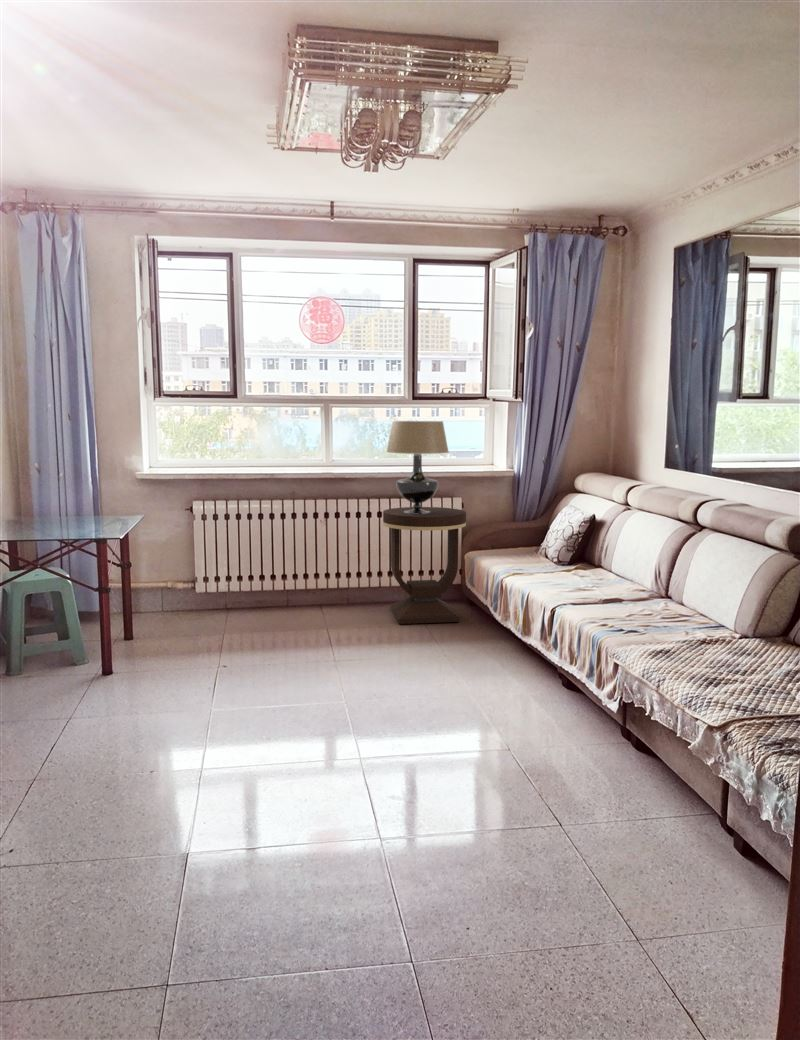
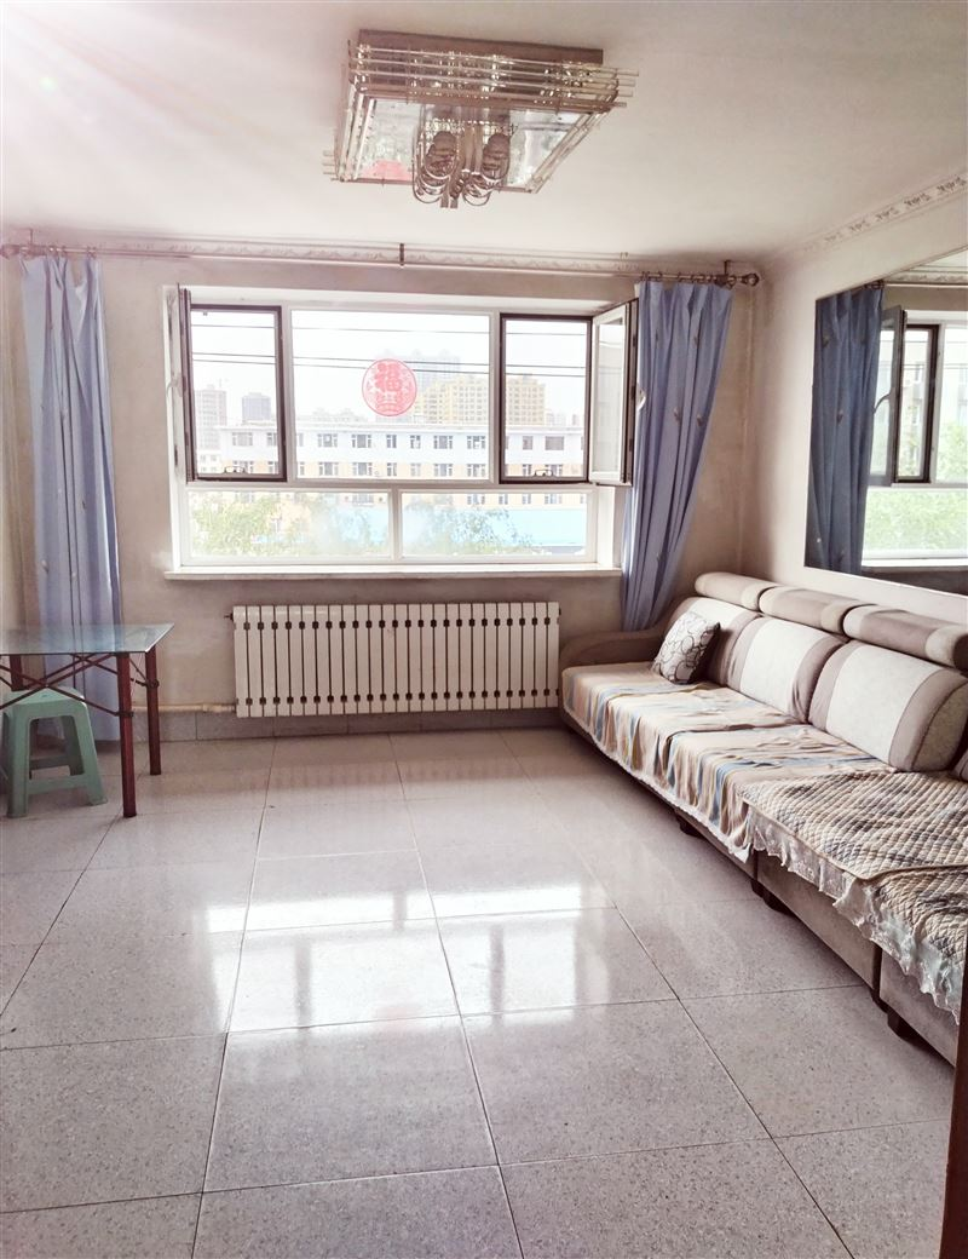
- side table (424, 580)
- table lamp (417, 466)
